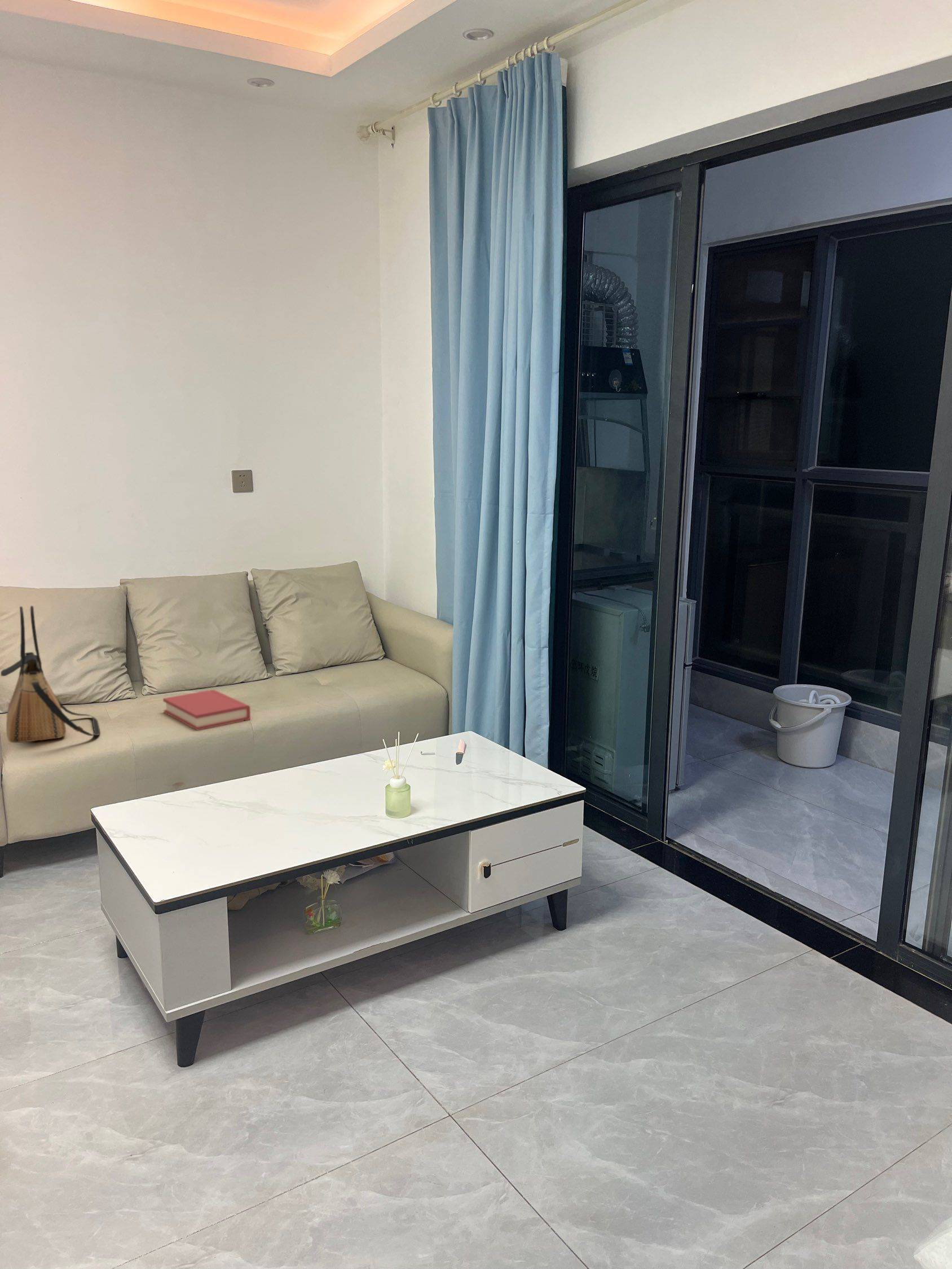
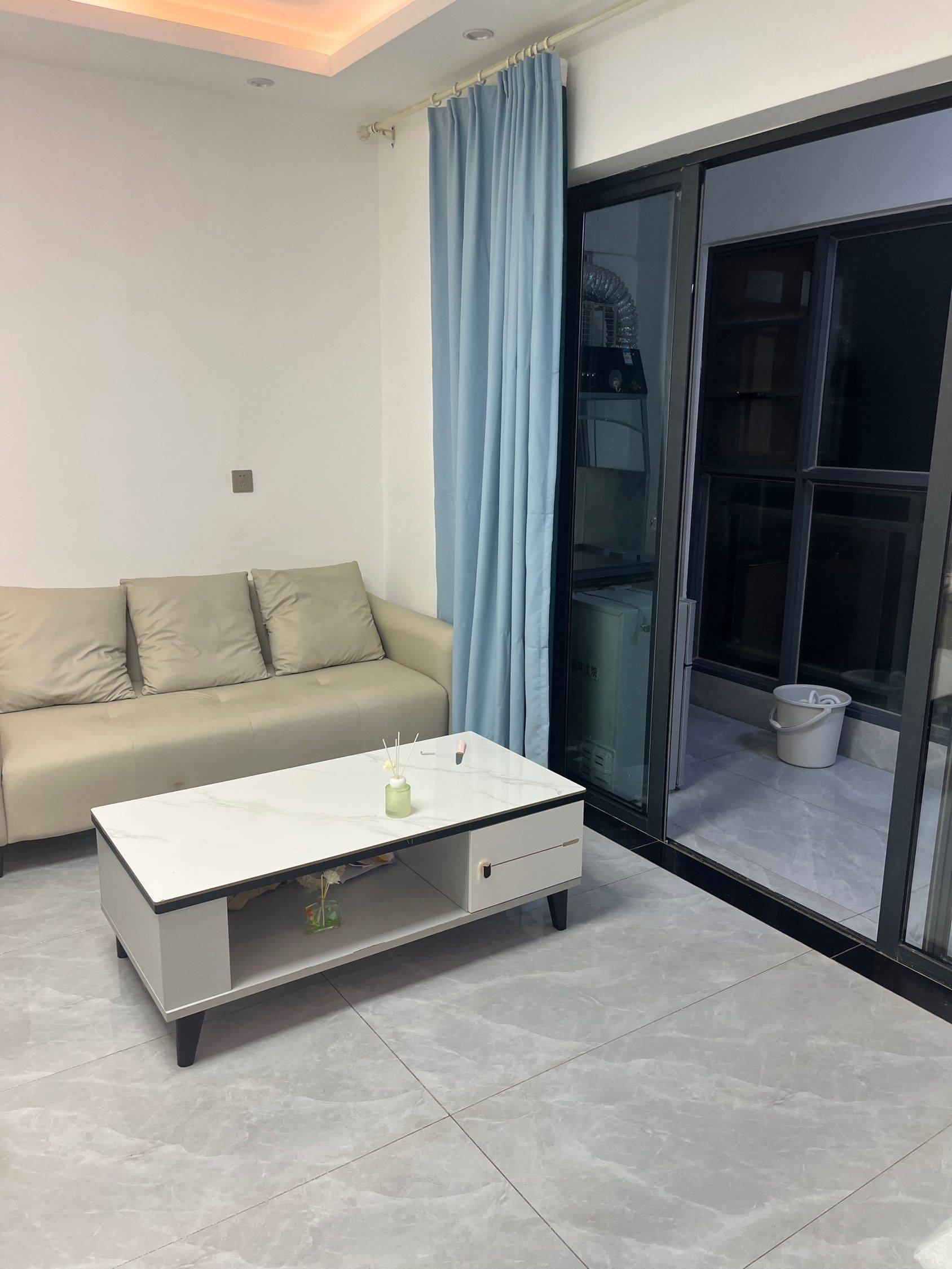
- hardback book (206, 708)
- tote bag (43, 671)
